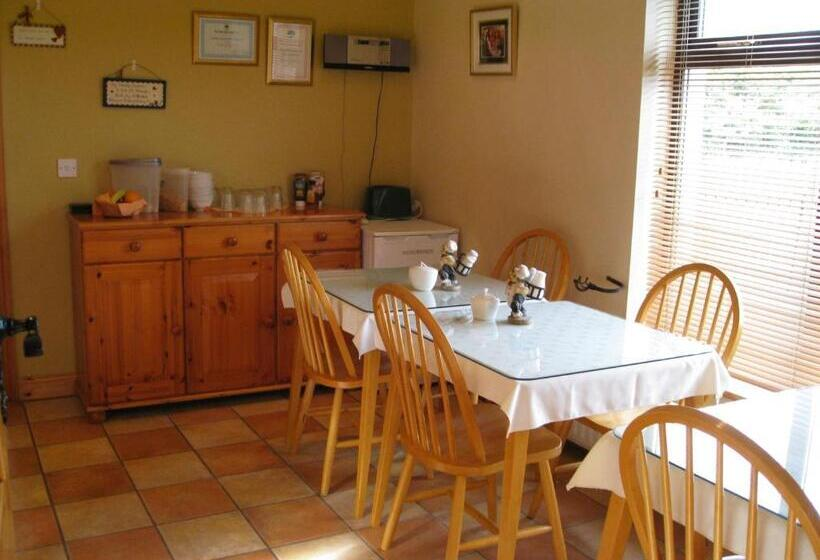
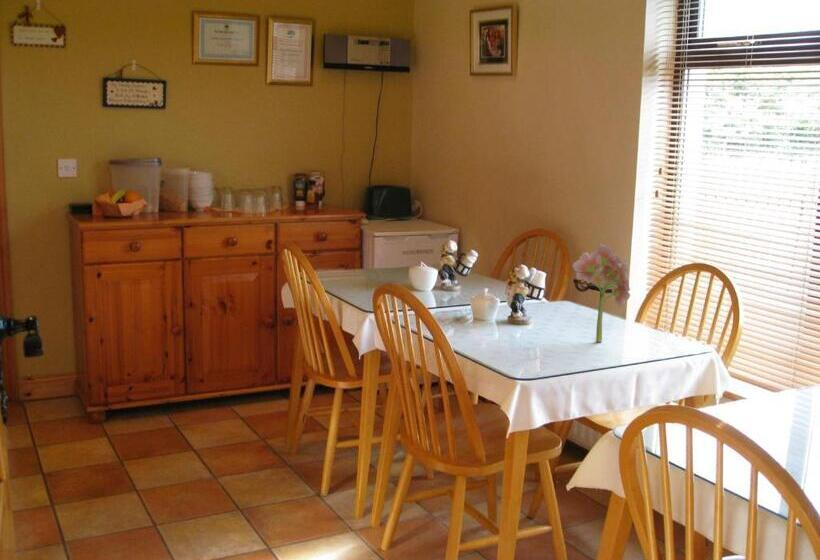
+ artificial flower (604, 292)
